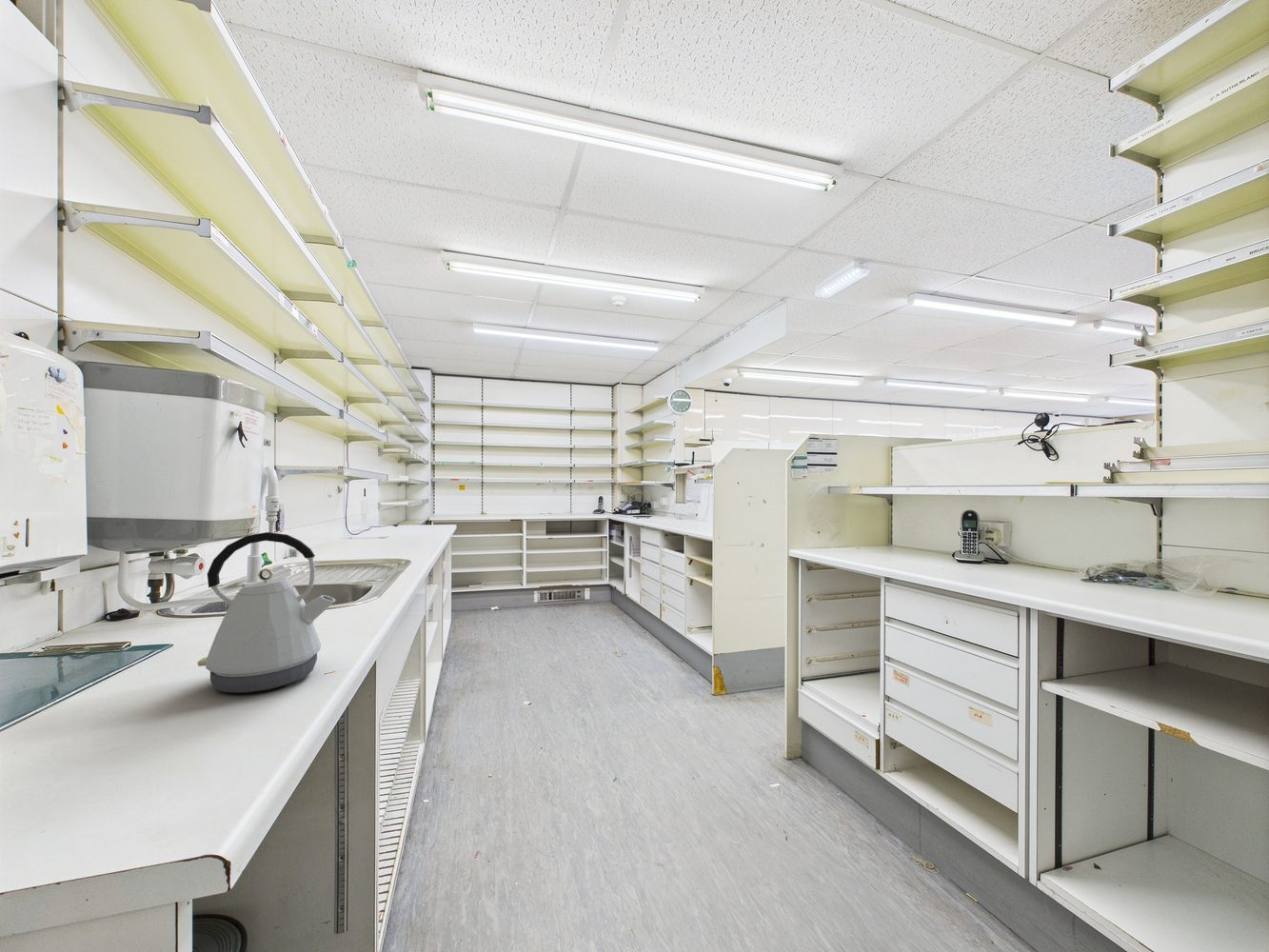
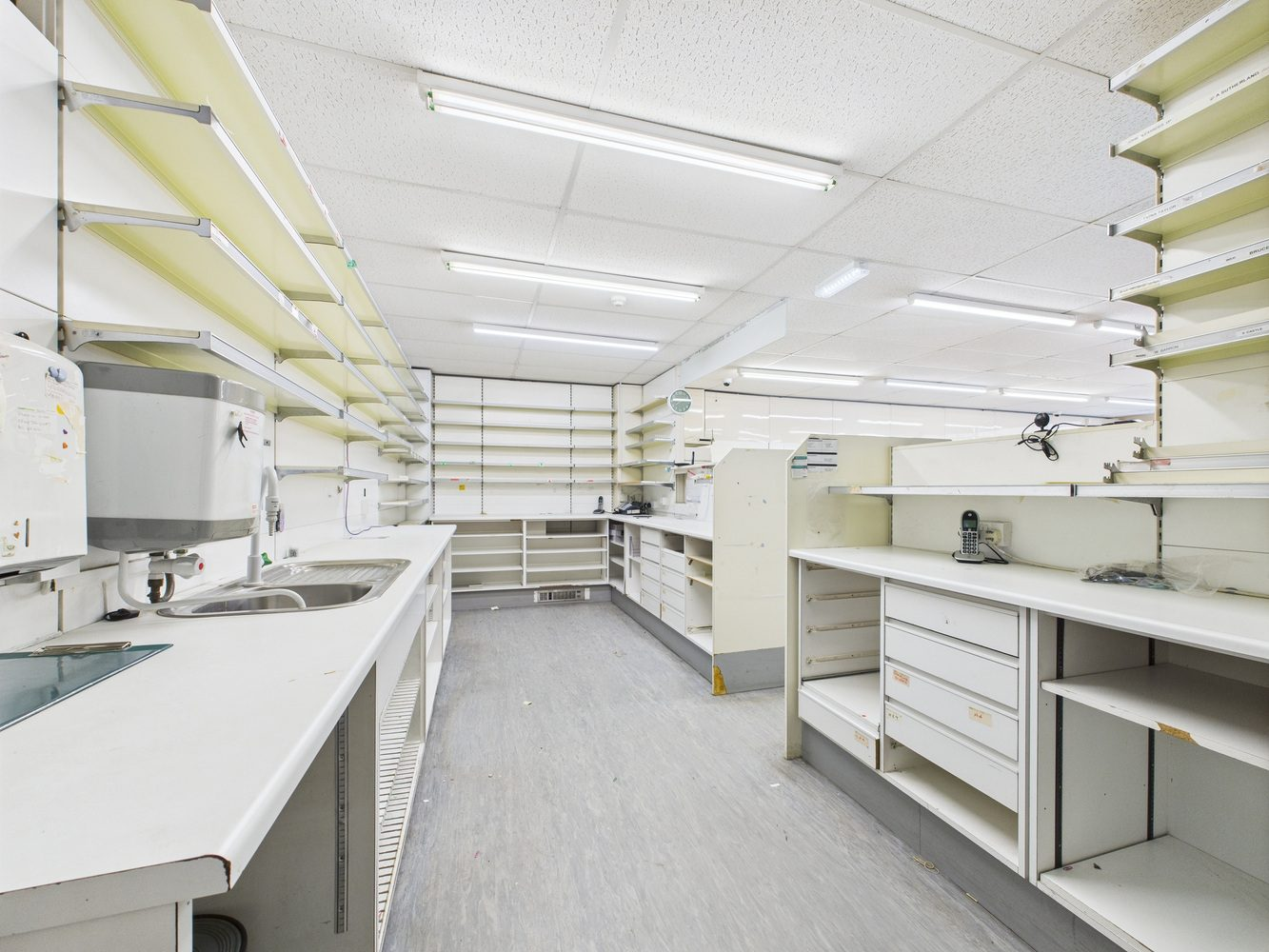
- kettle (269, 605)
